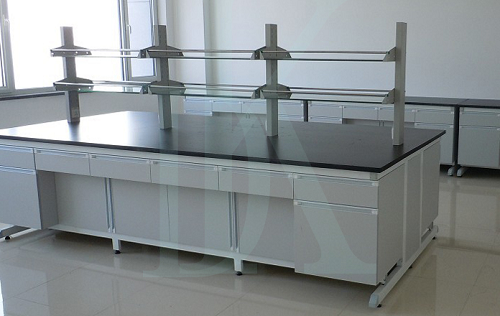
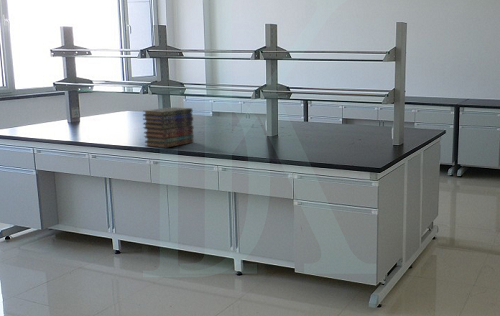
+ book stack (168, 126)
